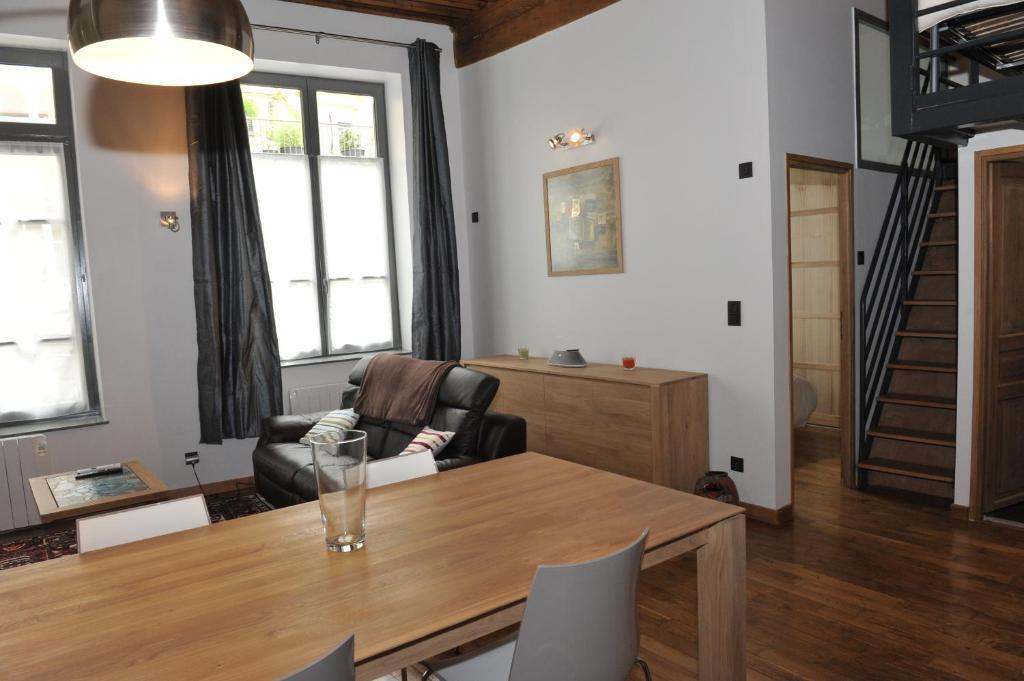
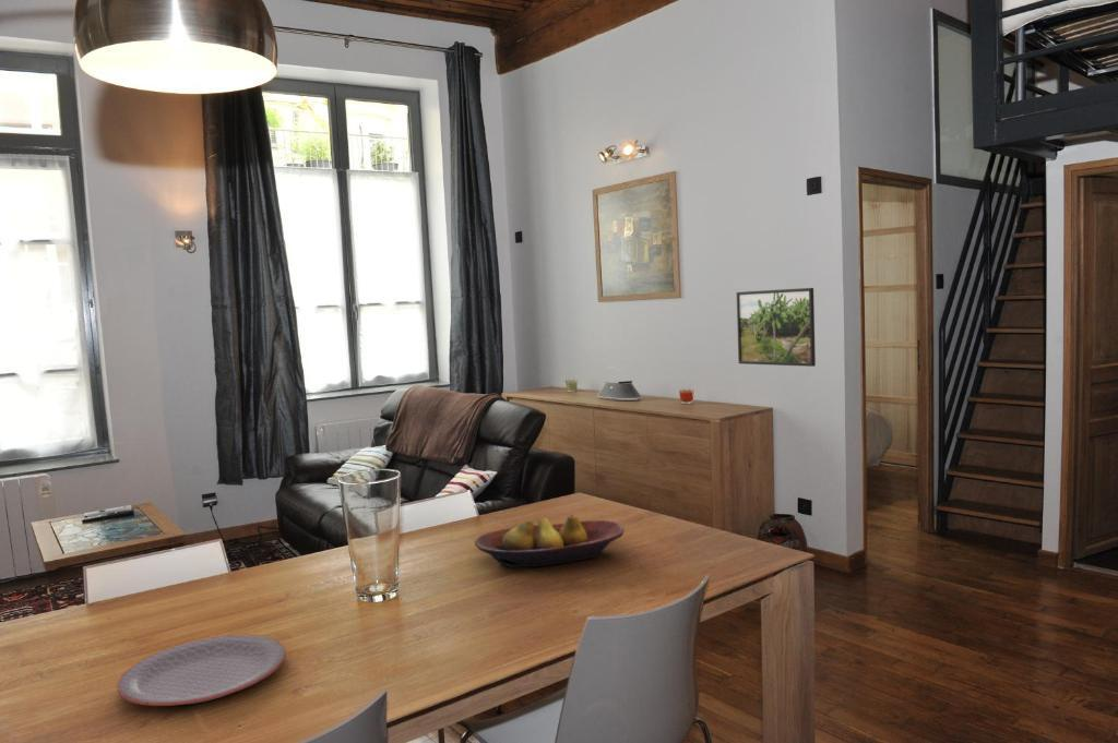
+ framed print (774, 327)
+ plate (204, 671)
+ fruit bowl (550, 537)
